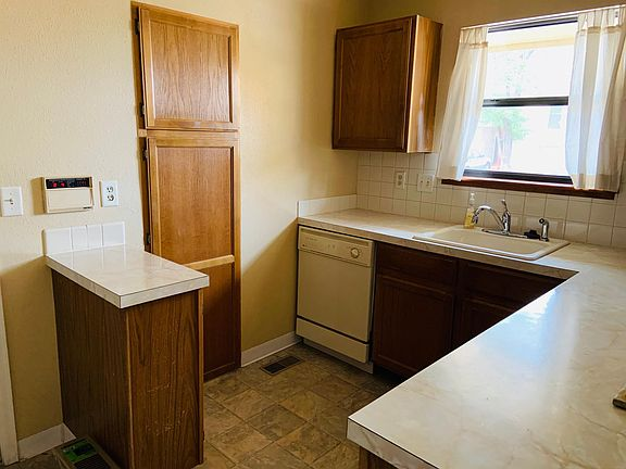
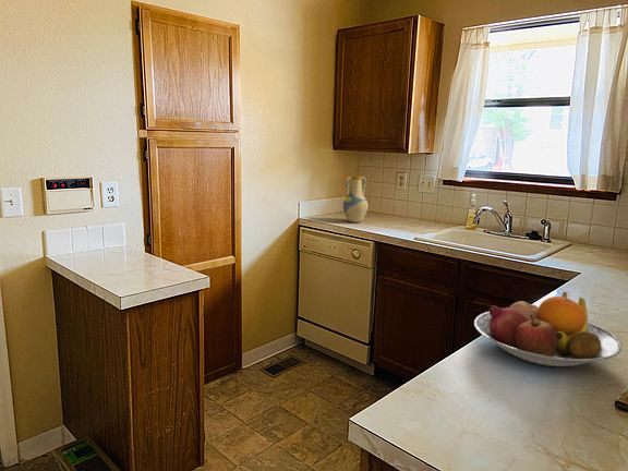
+ vase (355, 198)
+ fruit bowl (544, 326)
